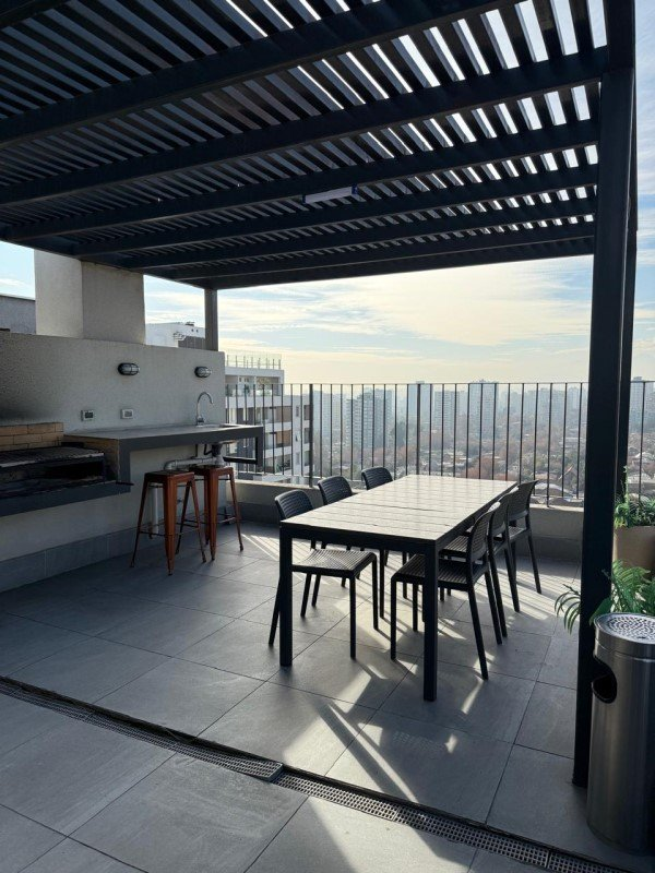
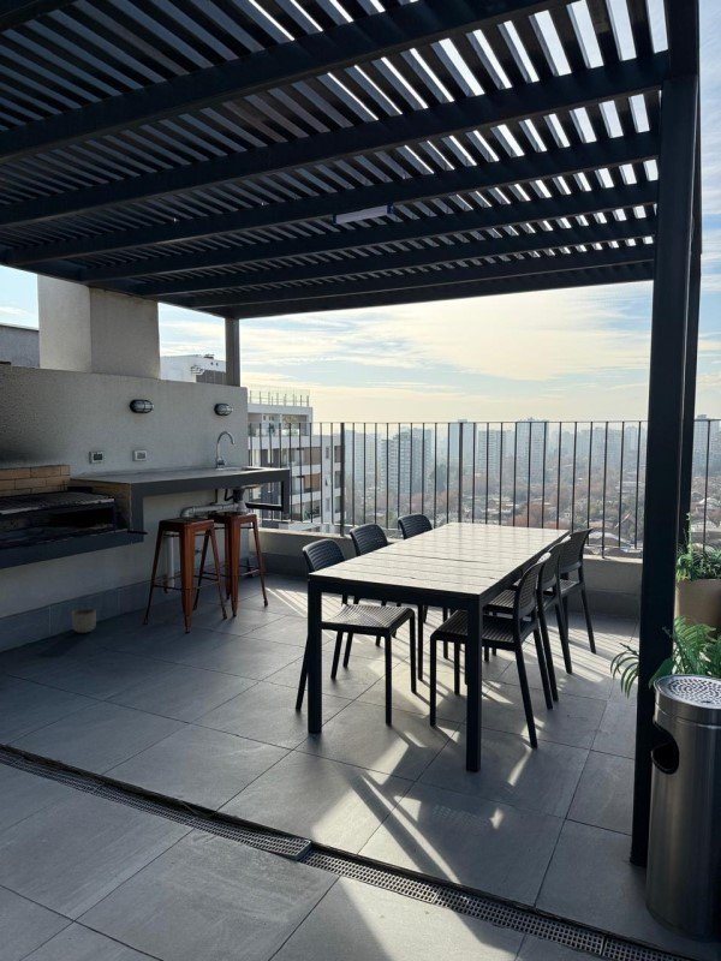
+ planter (84, 621)
